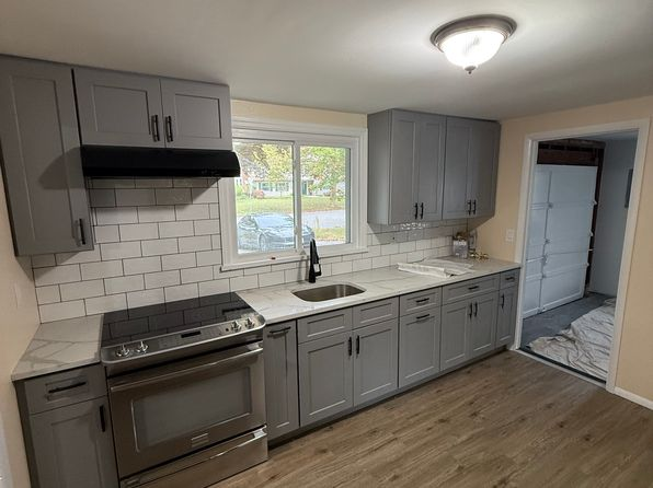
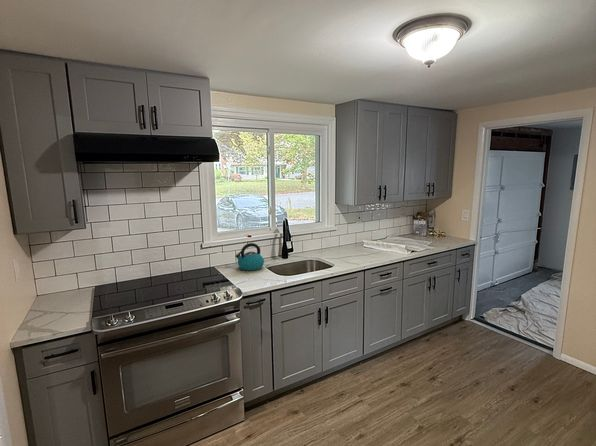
+ kettle (249, 255)
